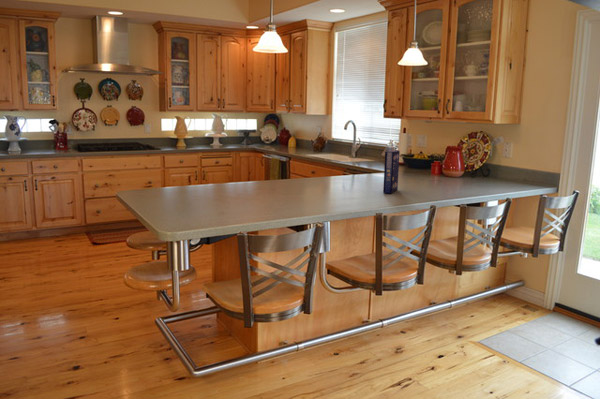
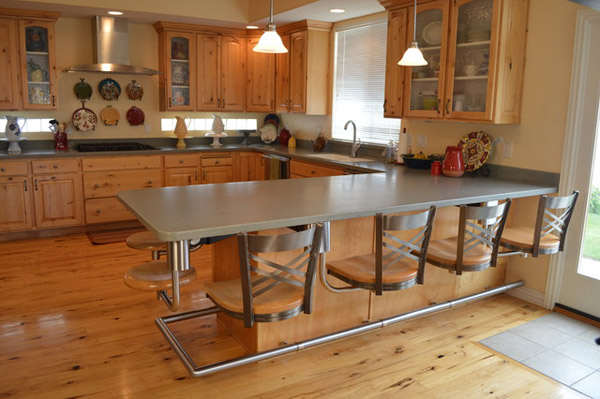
- cereal box (391, 171)
